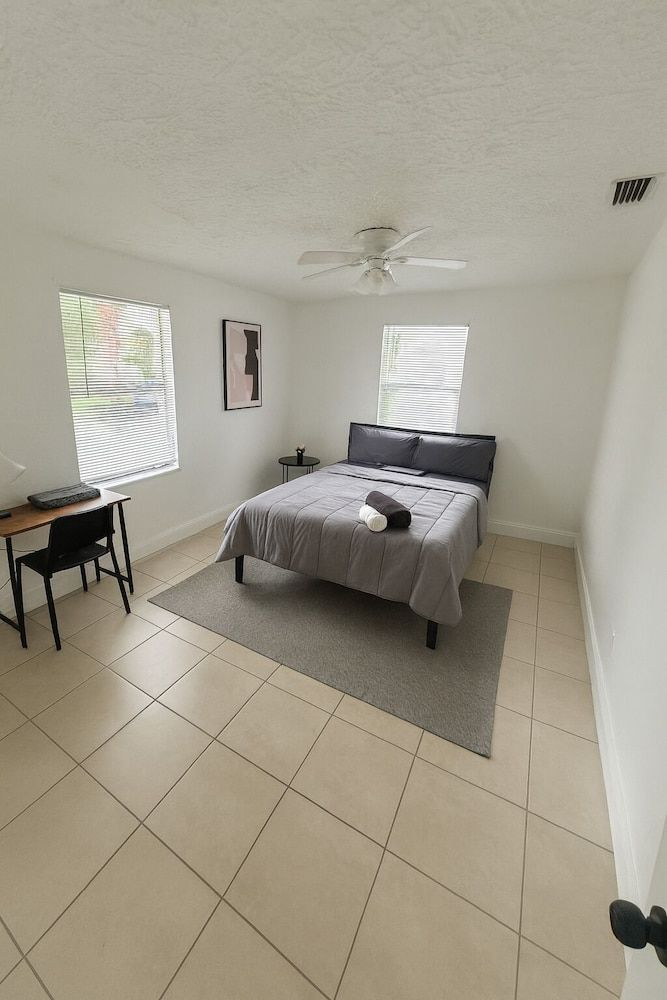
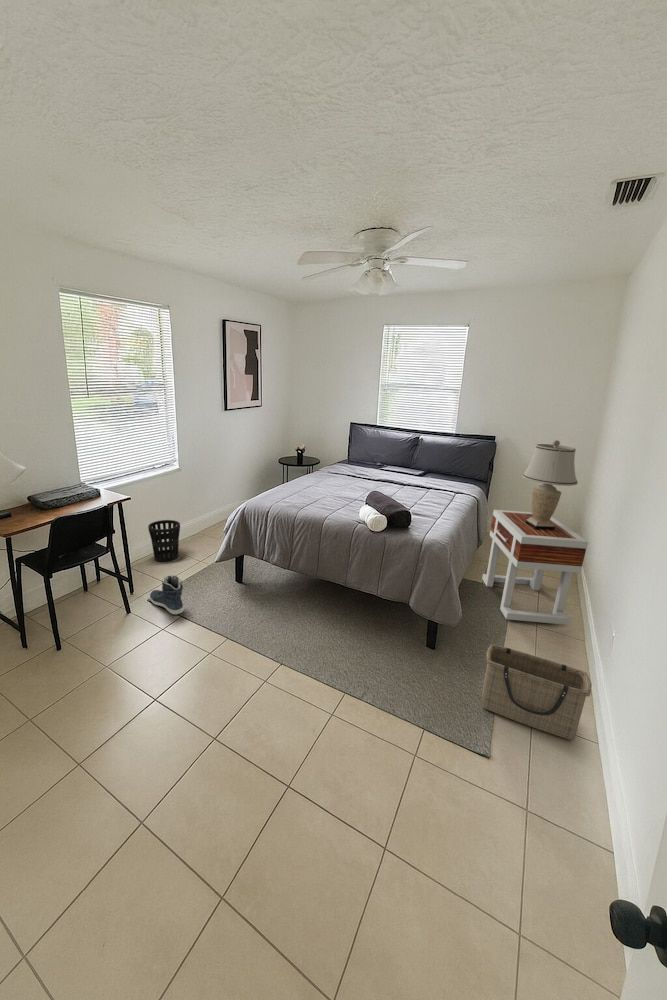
+ sneaker (165, 589)
+ side table (525, 562)
+ wastebasket (165, 540)
+ basket (531, 690)
+ table lamp (548, 484)
